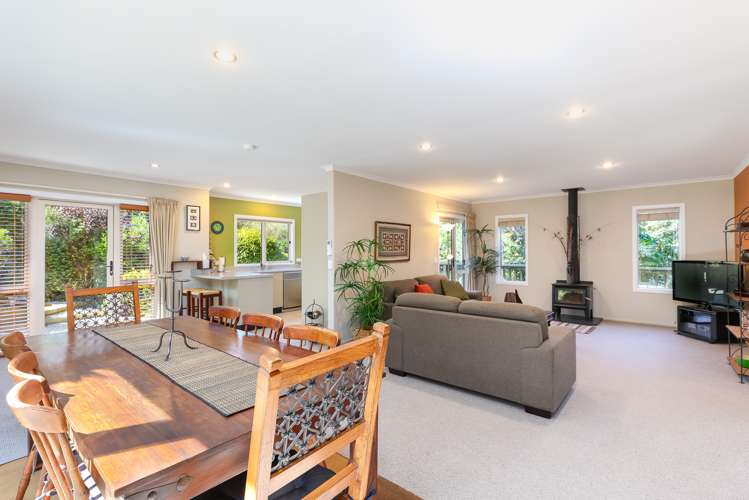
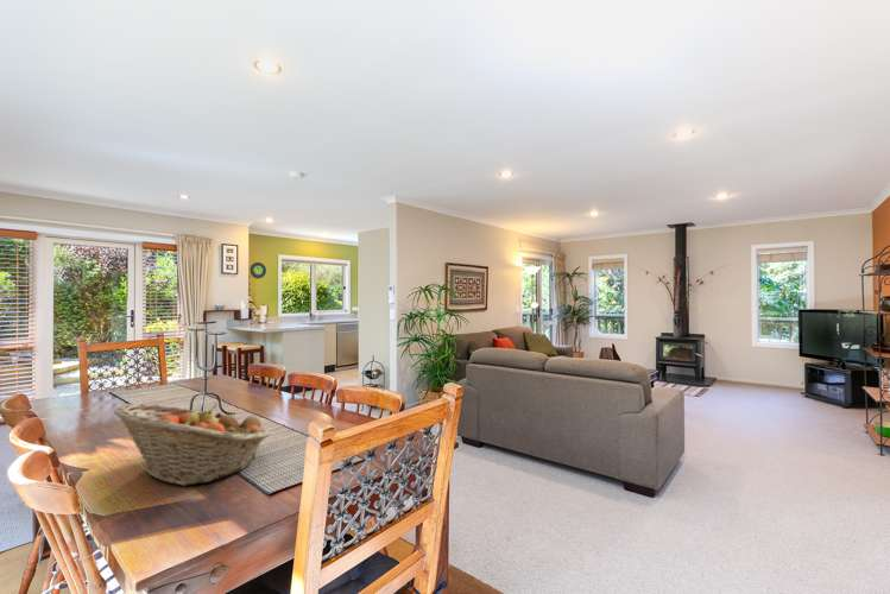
+ fruit basket (194, 432)
